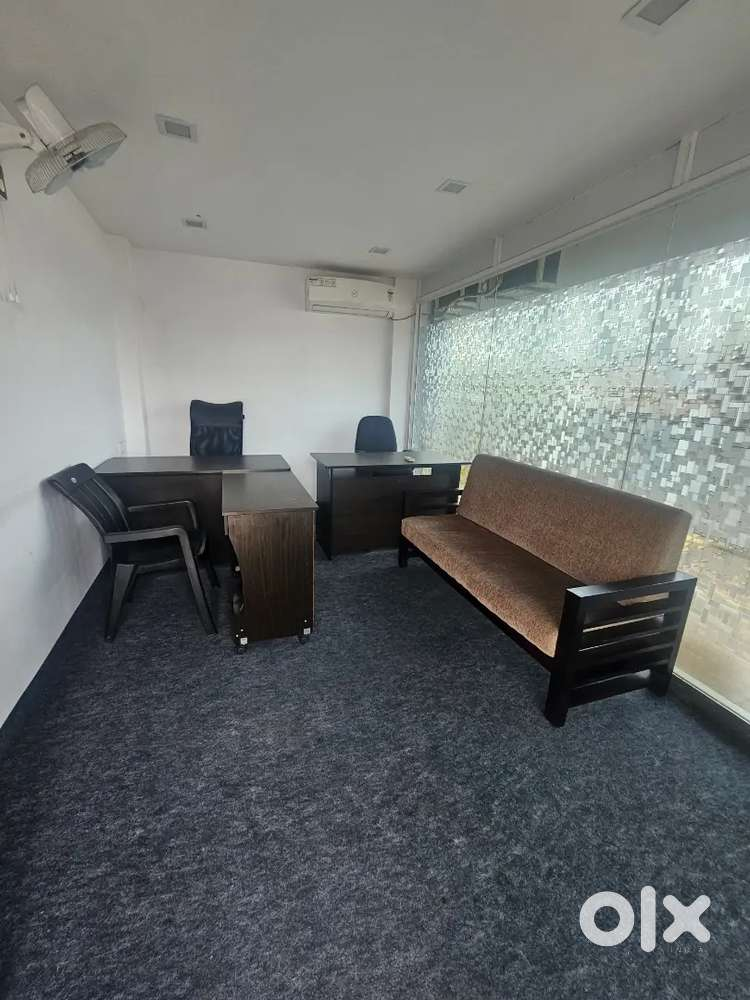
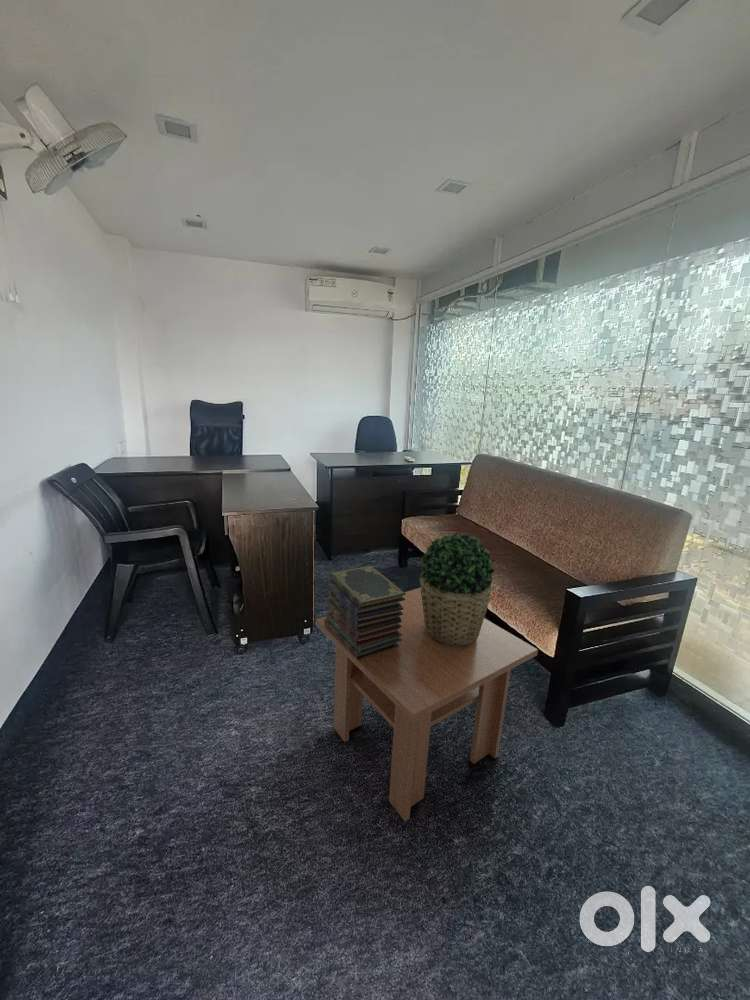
+ potted plant (455, 585)
+ coffee table (417, 689)
+ book stack (364, 608)
